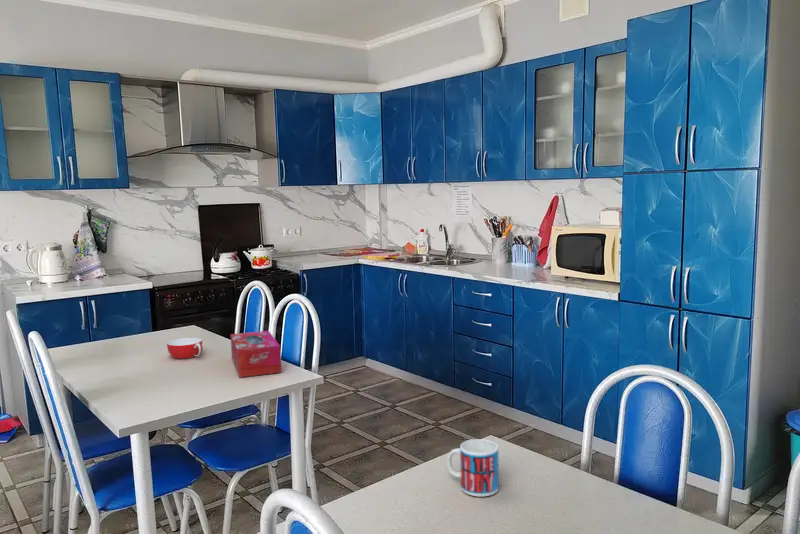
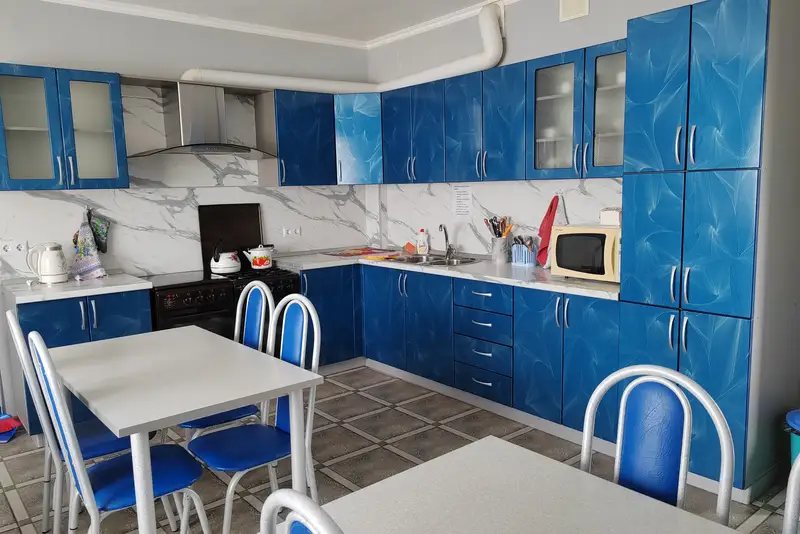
- mug (472, 466)
- bowl (188, 348)
- tissue box (254, 352)
